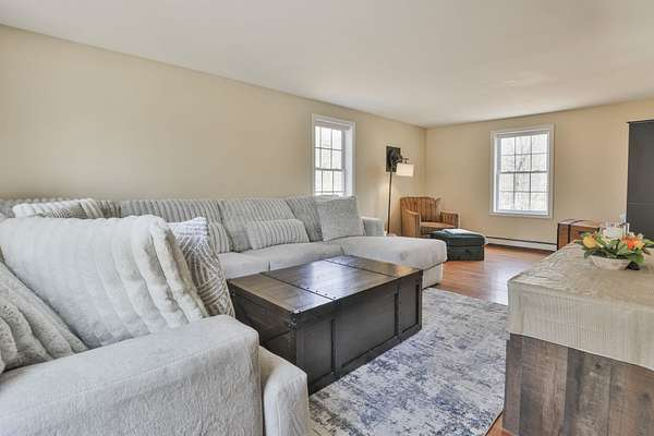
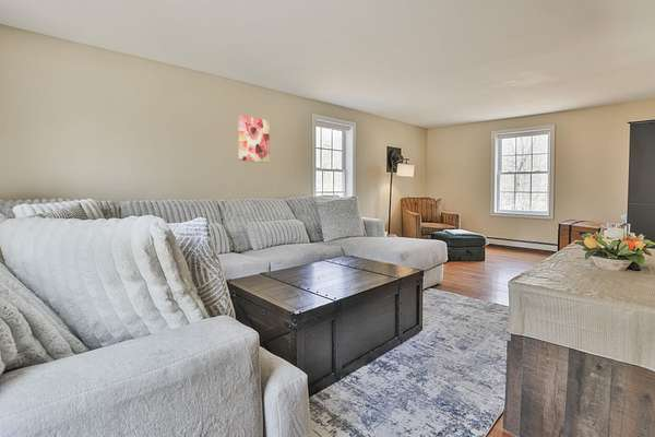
+ wall art (254, 140)
